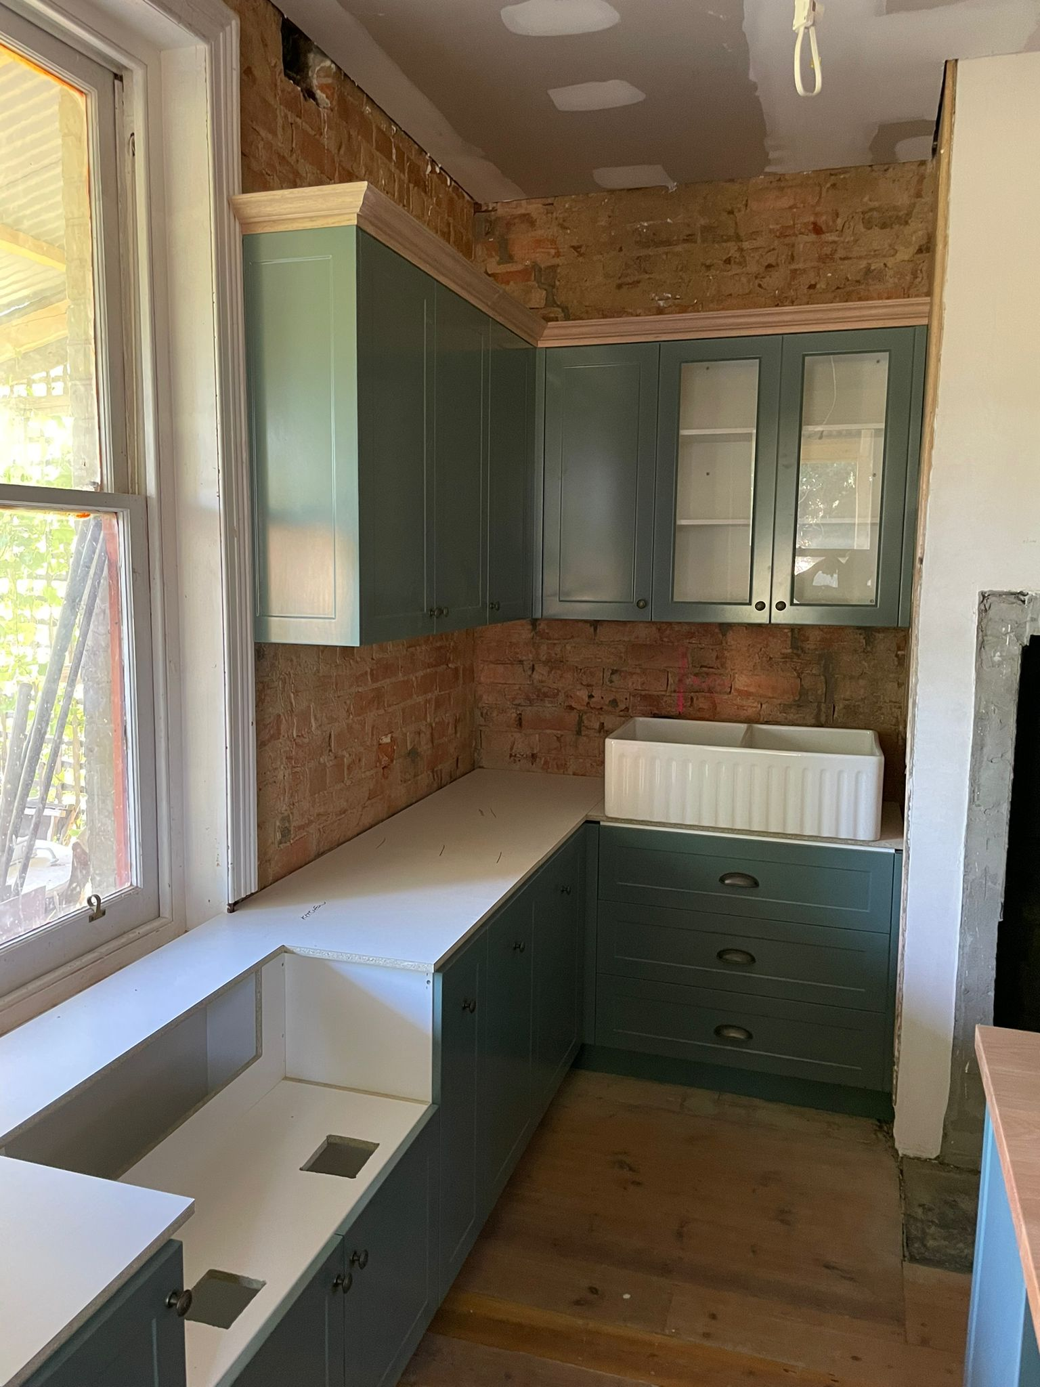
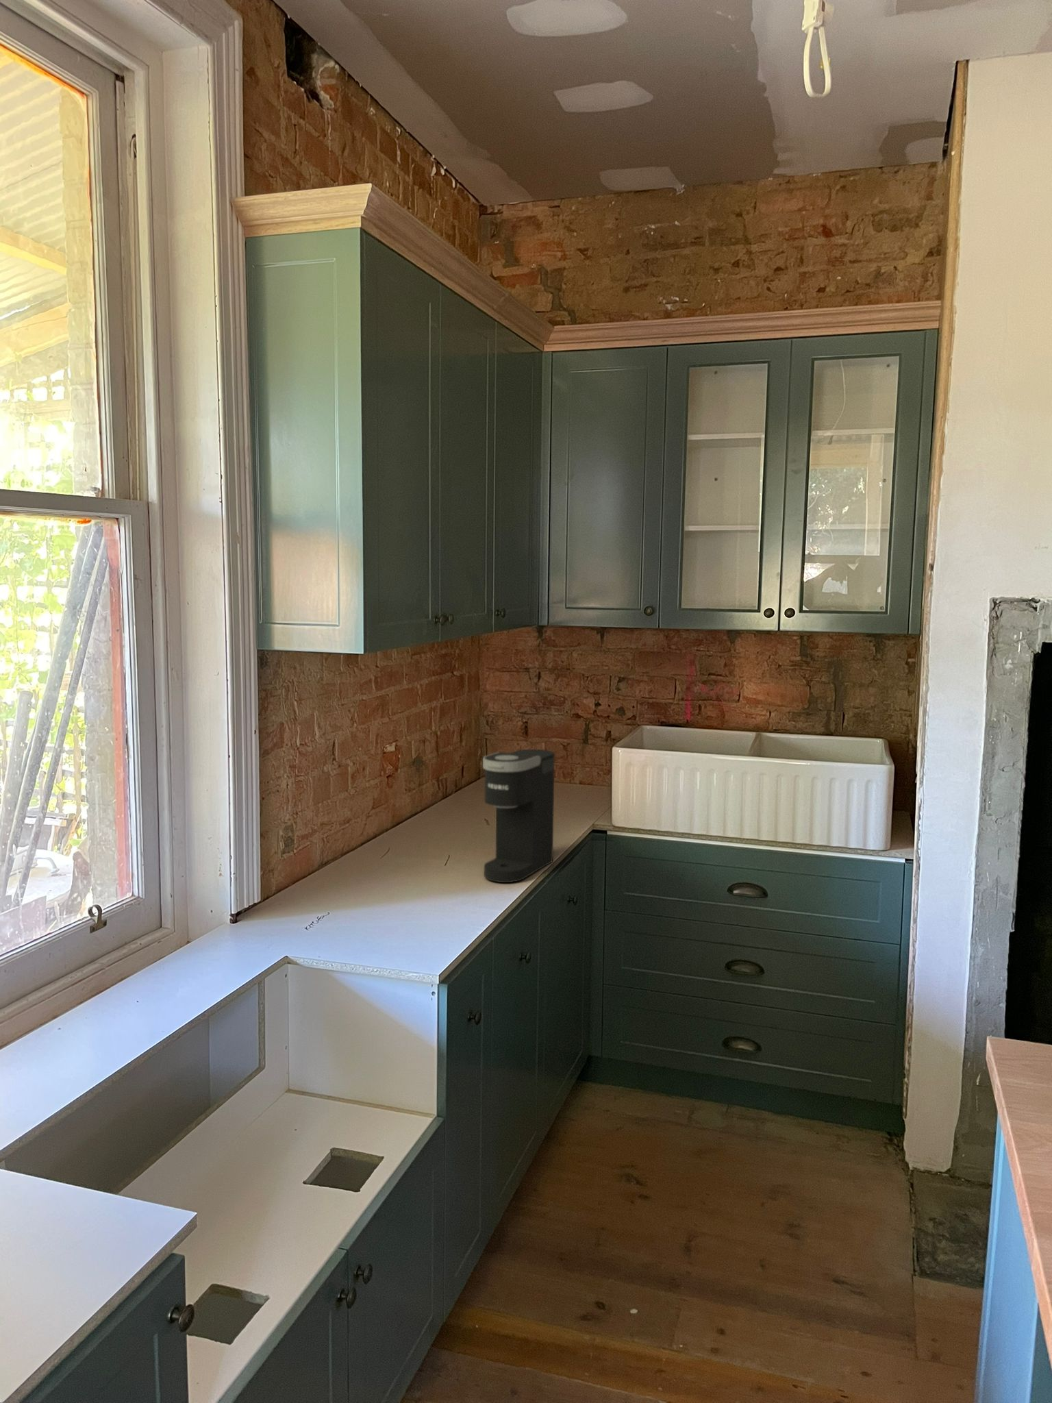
+ coffee maker (519, 811)
